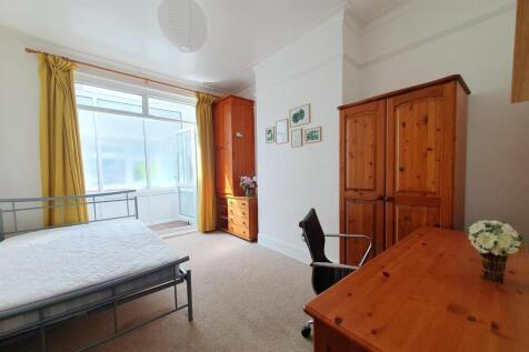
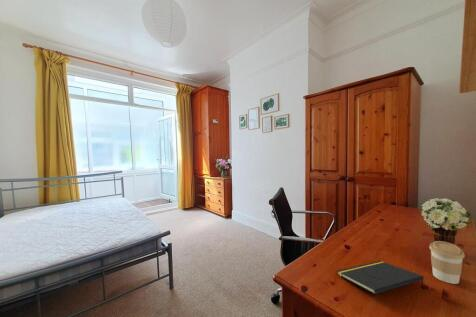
+ coffee cup (445, 261)
+ notepad (377, 275)
